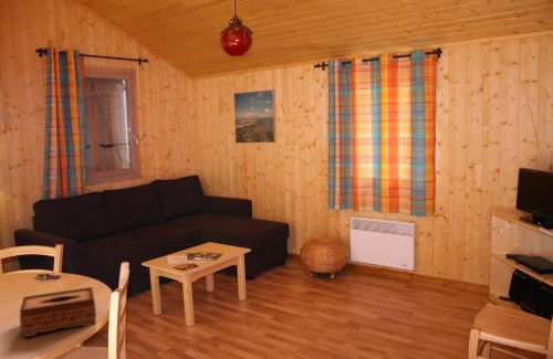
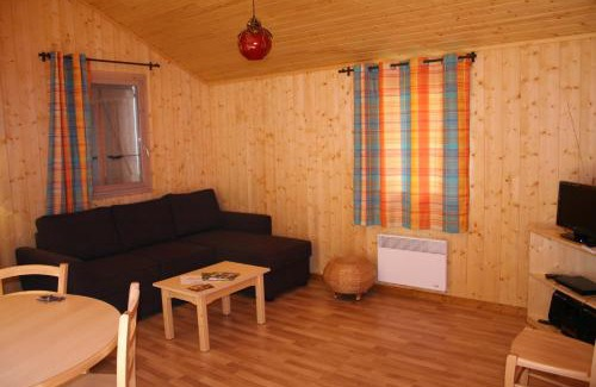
- tissue box (59, 310)
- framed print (254, 117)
